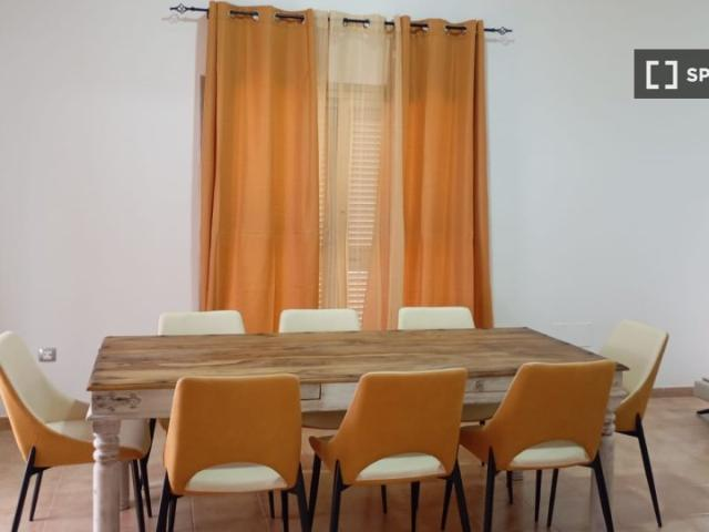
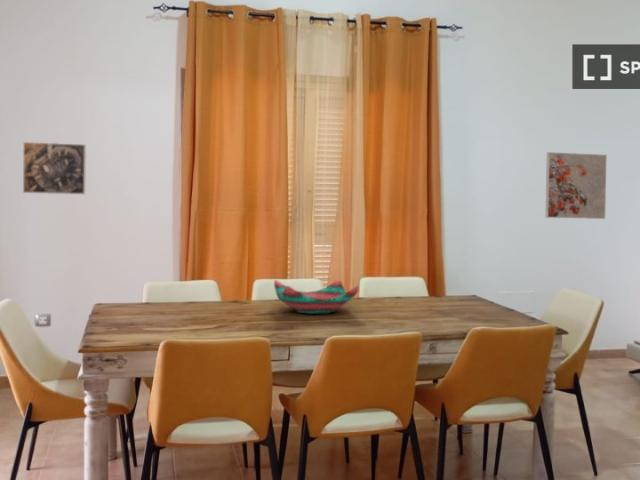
+ decorative bowl (314, 296)
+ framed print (54, 168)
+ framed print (576, 186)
